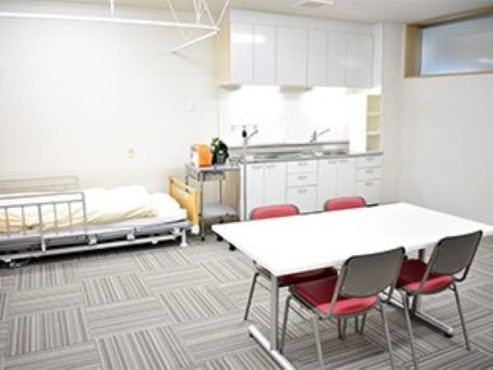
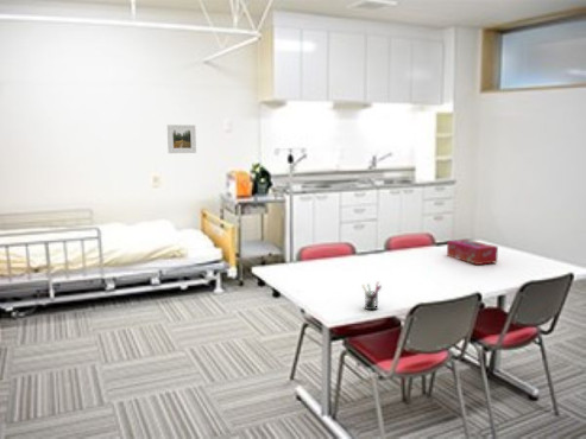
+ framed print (182, 139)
+ pen holder (371, 294)
+ tissue box (471, 250)
